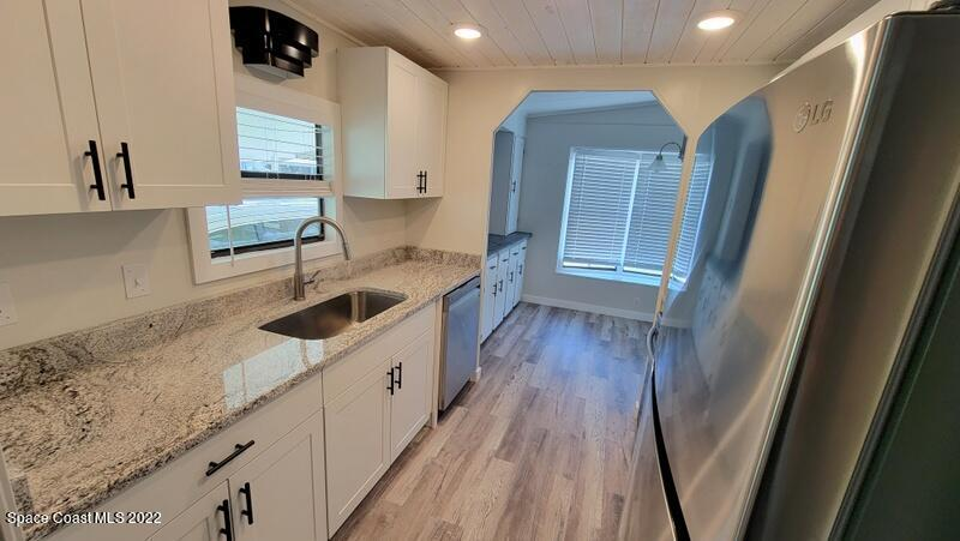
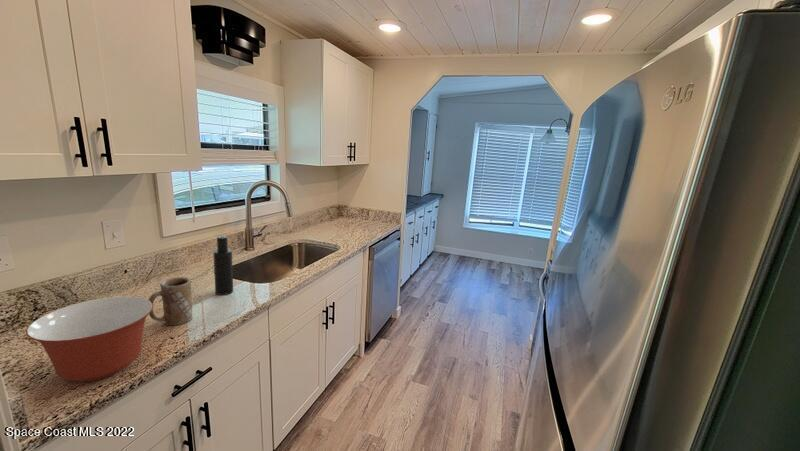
+ atomizer (223, 264)
+ mixing bowl (99, 341)
+ mug (172, 302)
